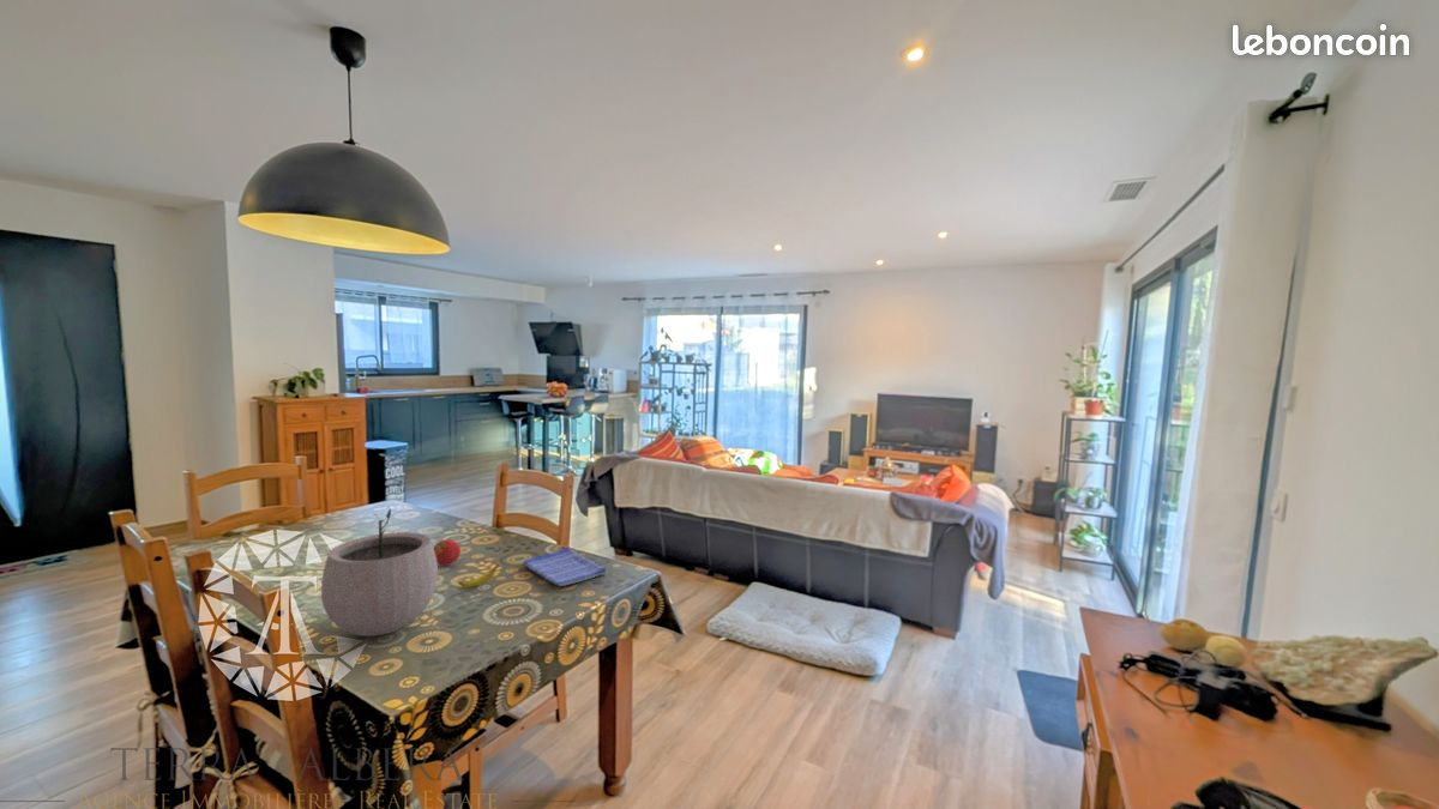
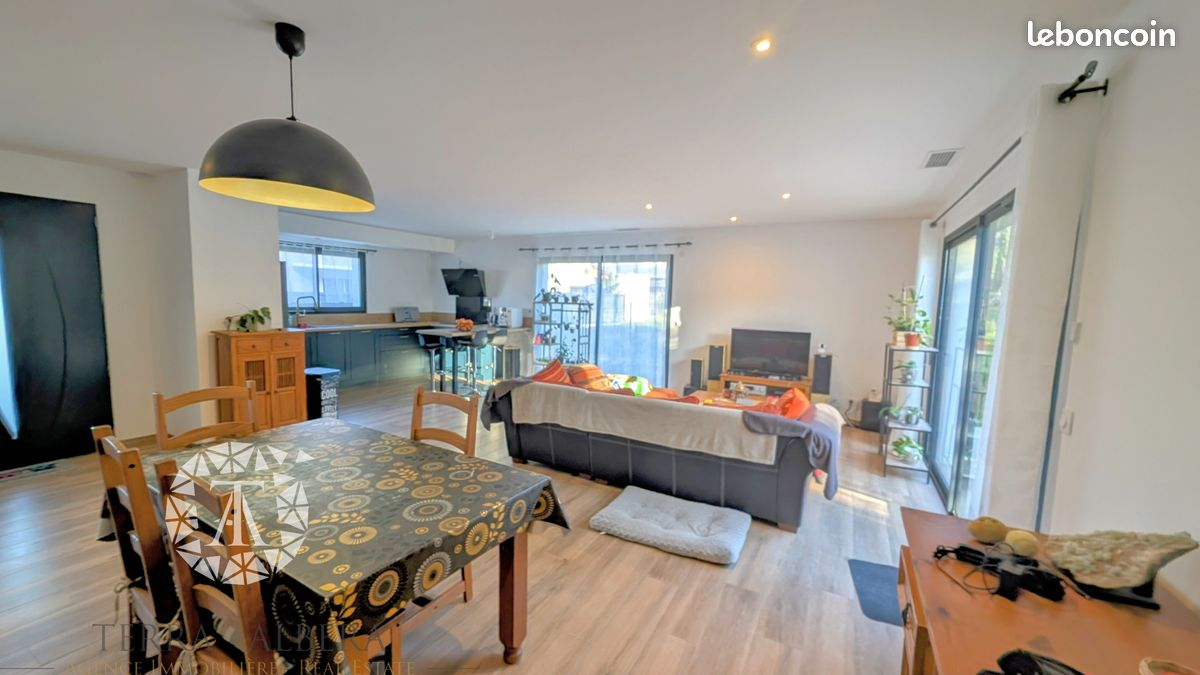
- fruit (446, 551)
- plant pot (381, 568)
- banana (478, 578)
- dish towel (564, 565)
